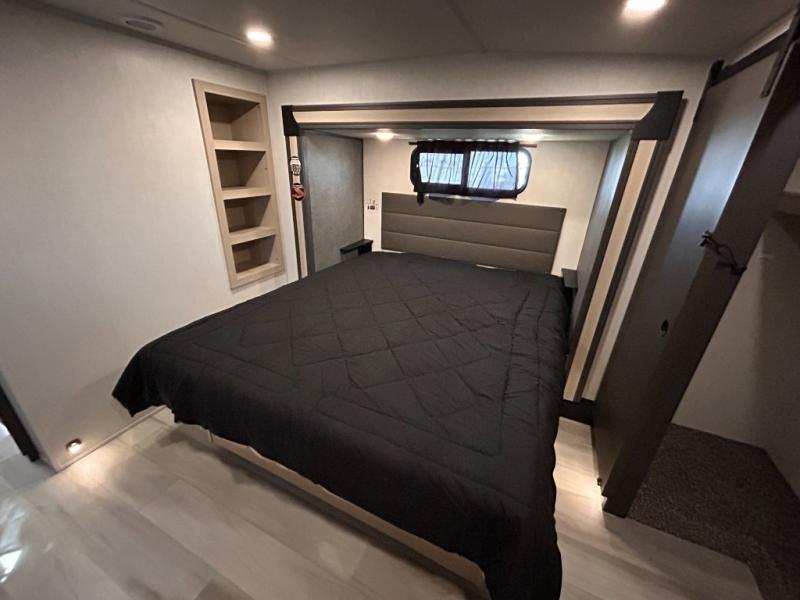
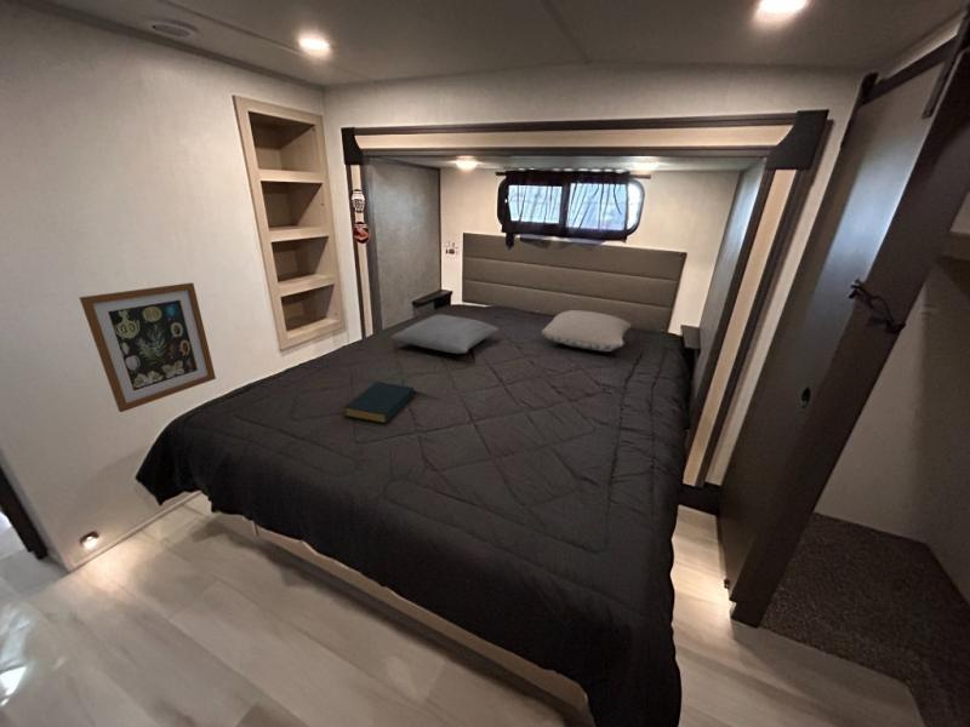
+ pillow (447, 332)
+ pillow (588, 327)
+ hardback book (381, 401)
+ wall art (158, 344)
